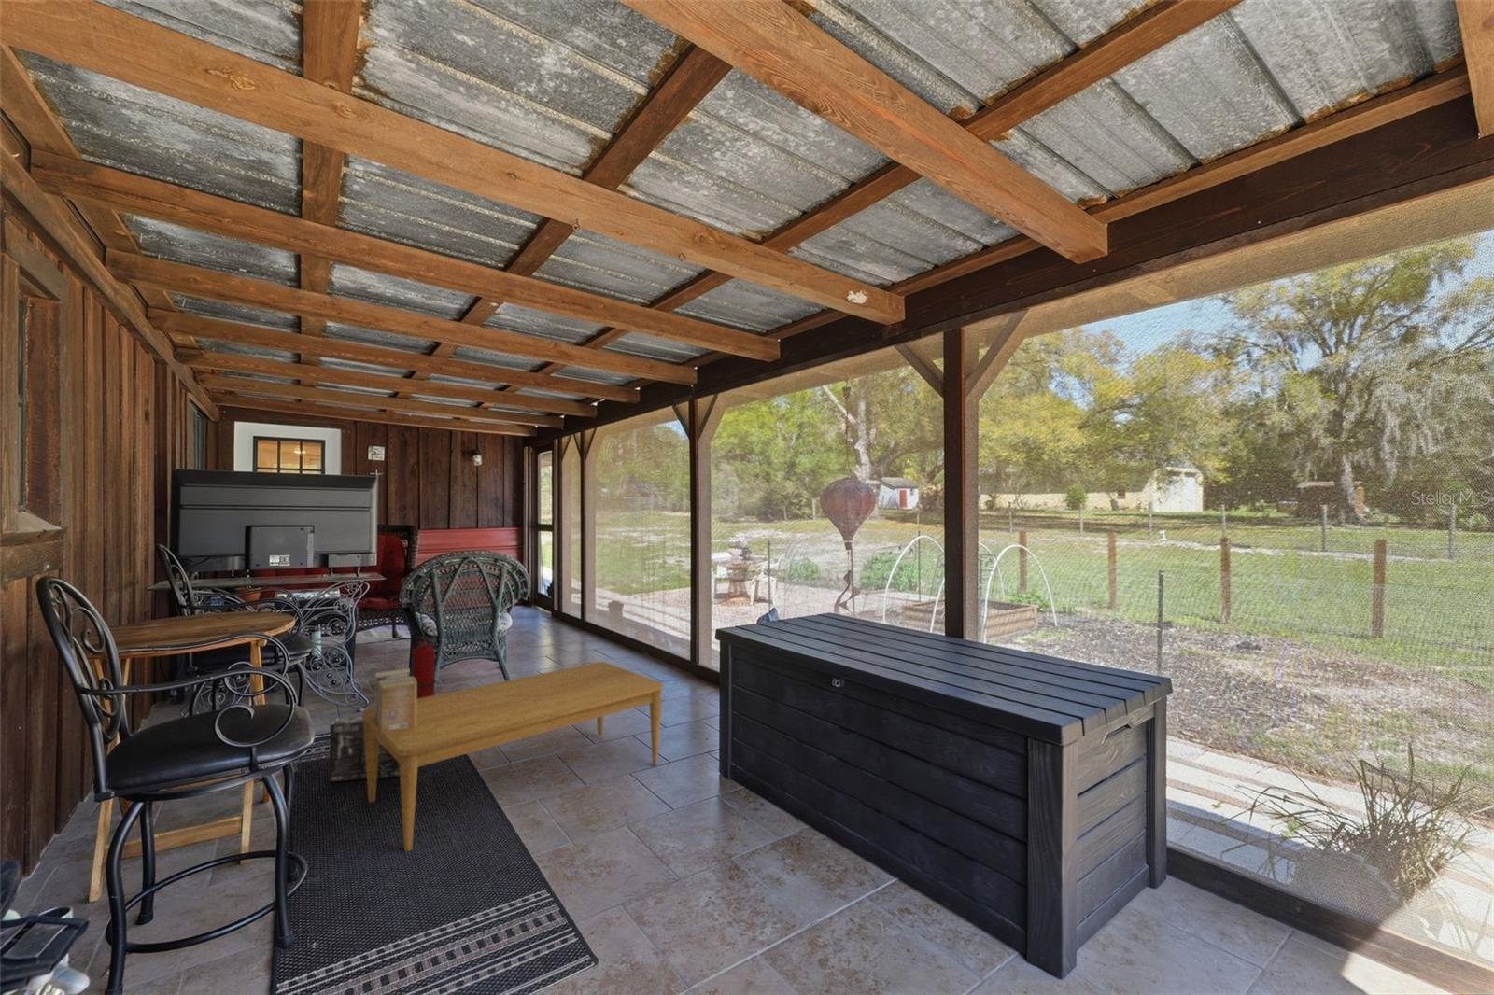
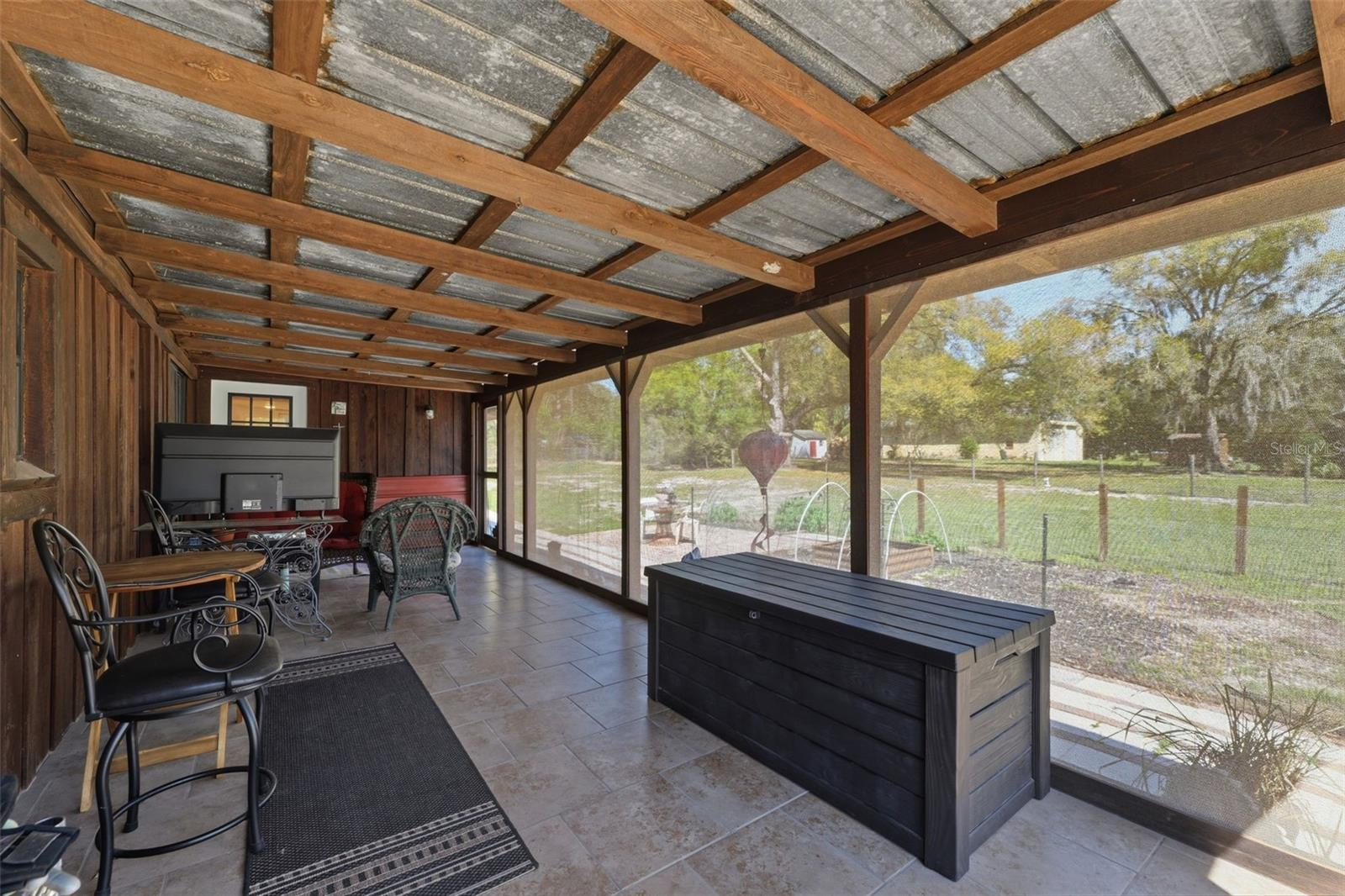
- box (379, 746)
- coffee table (523, 737)
- books (395, 698)
- fire extinguisher (424, 672)
